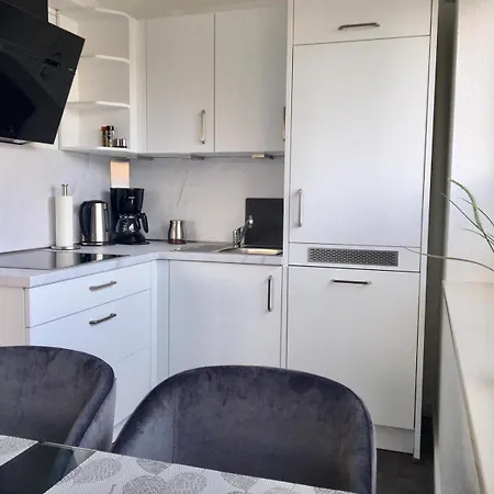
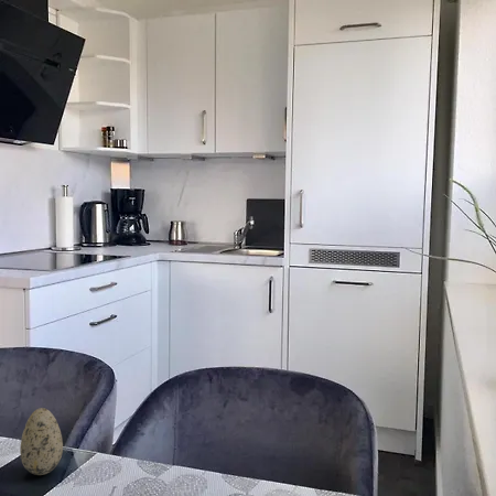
+ decorative egg (41, 441)
